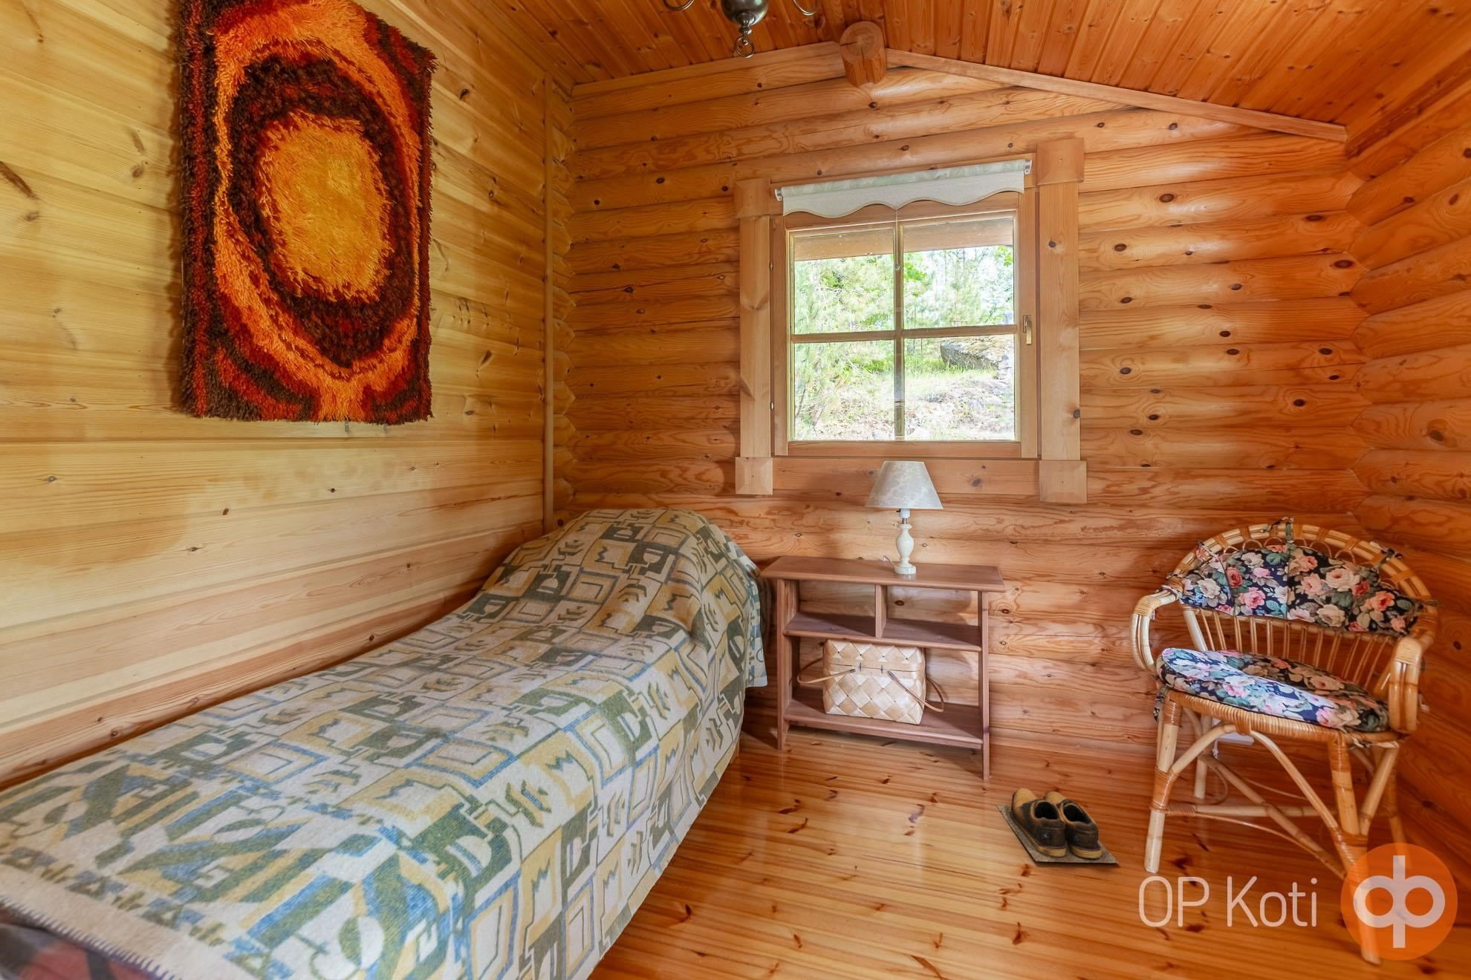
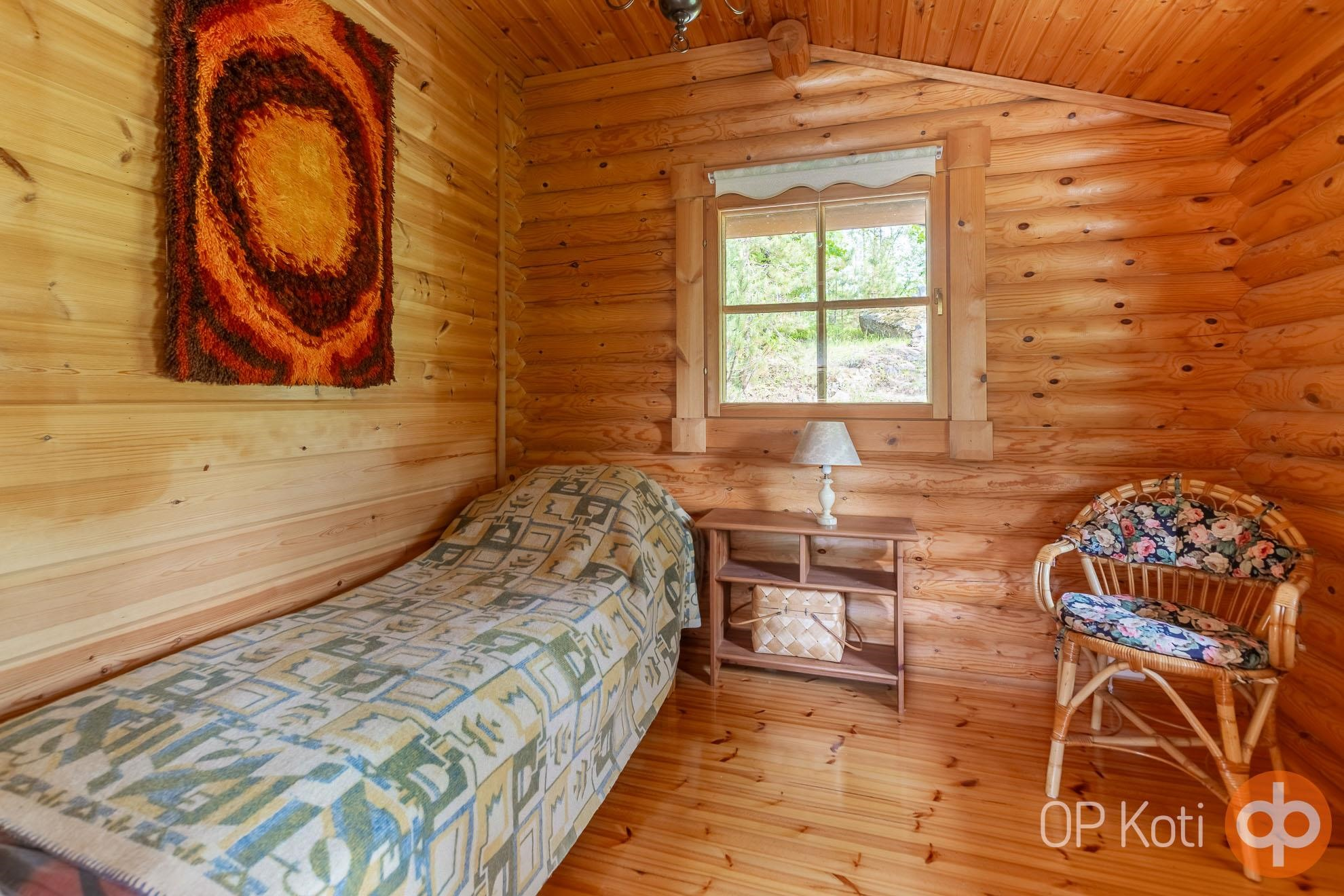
- shoes (1052, 815)
